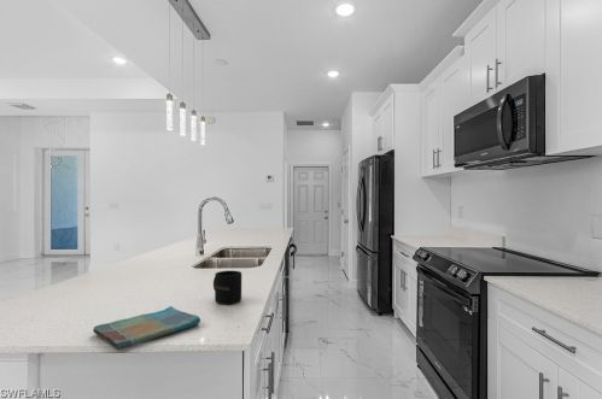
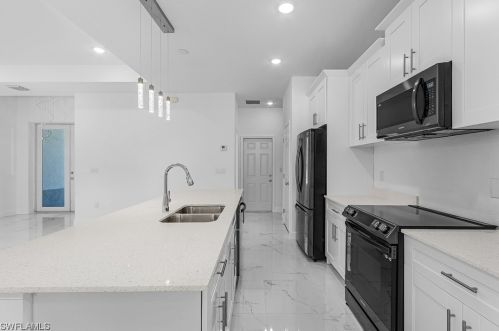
- mug (226, 286)
- dish towel (148, 324)
